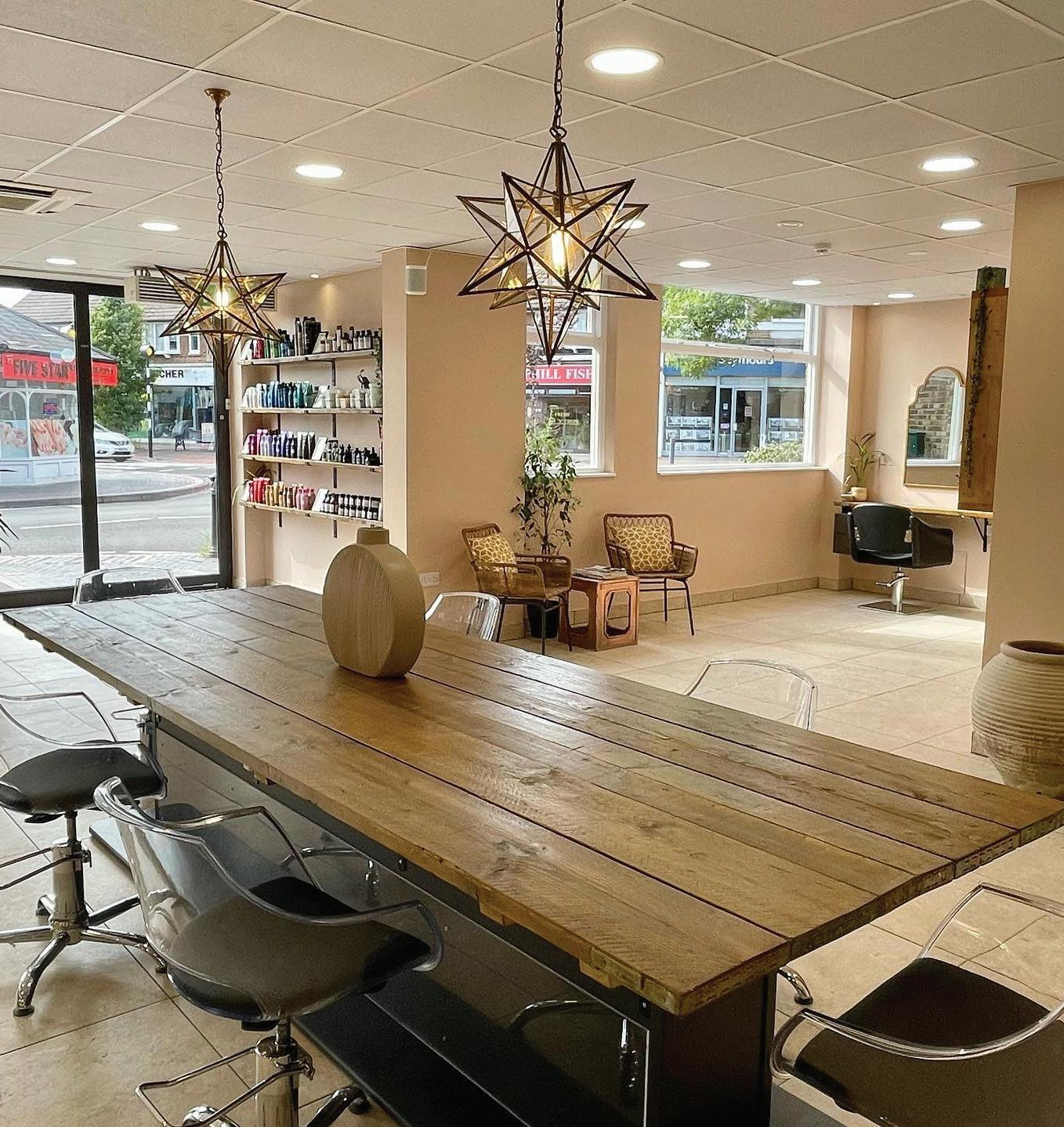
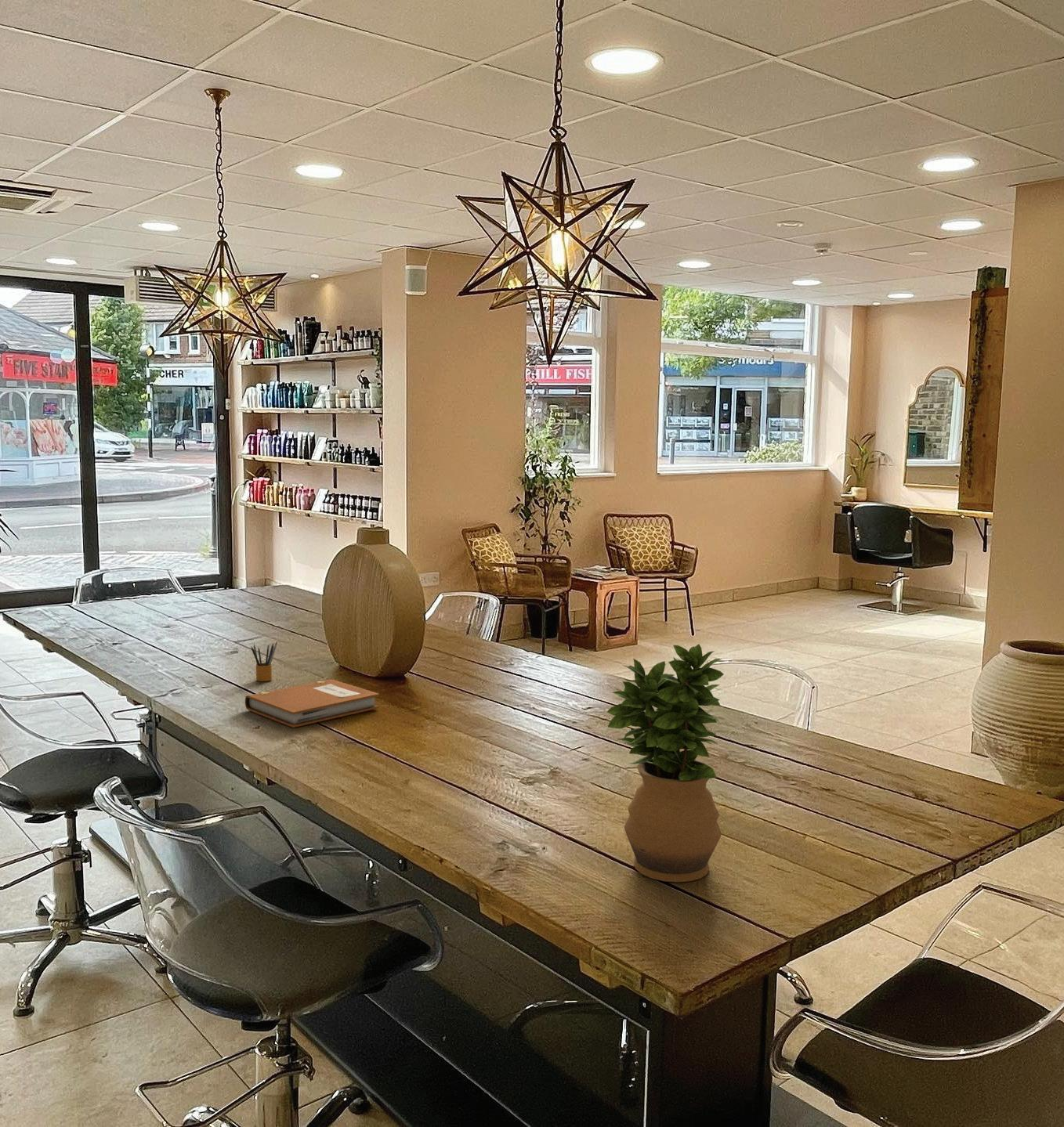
+ pencil box (263, 663)
+ notebook (314, 700)
+ potted plant (668, 753)
